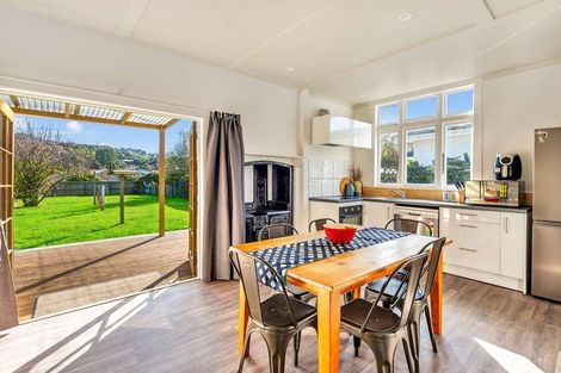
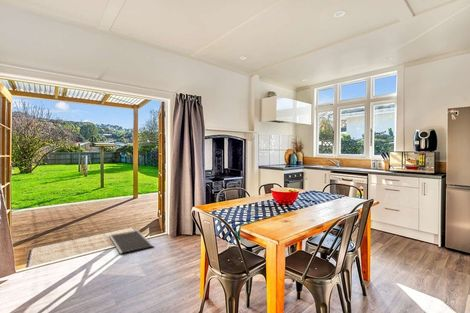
+ door mat (130, 240)
